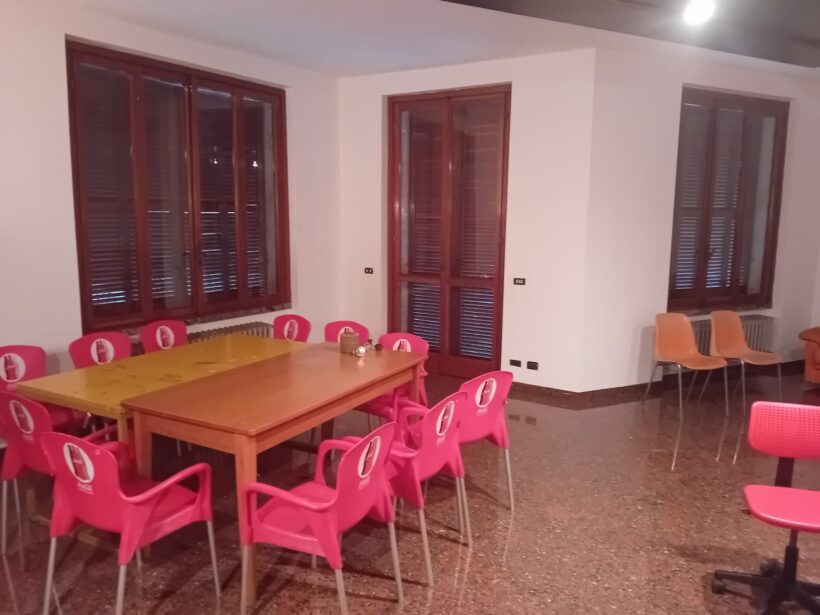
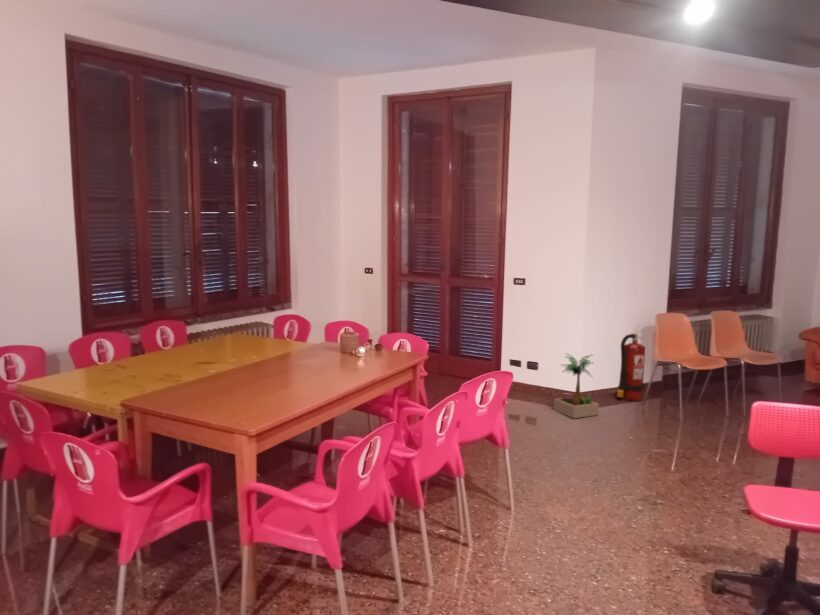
+ fire extinguisher (630, 364)
+ potted plant (579, 383)
